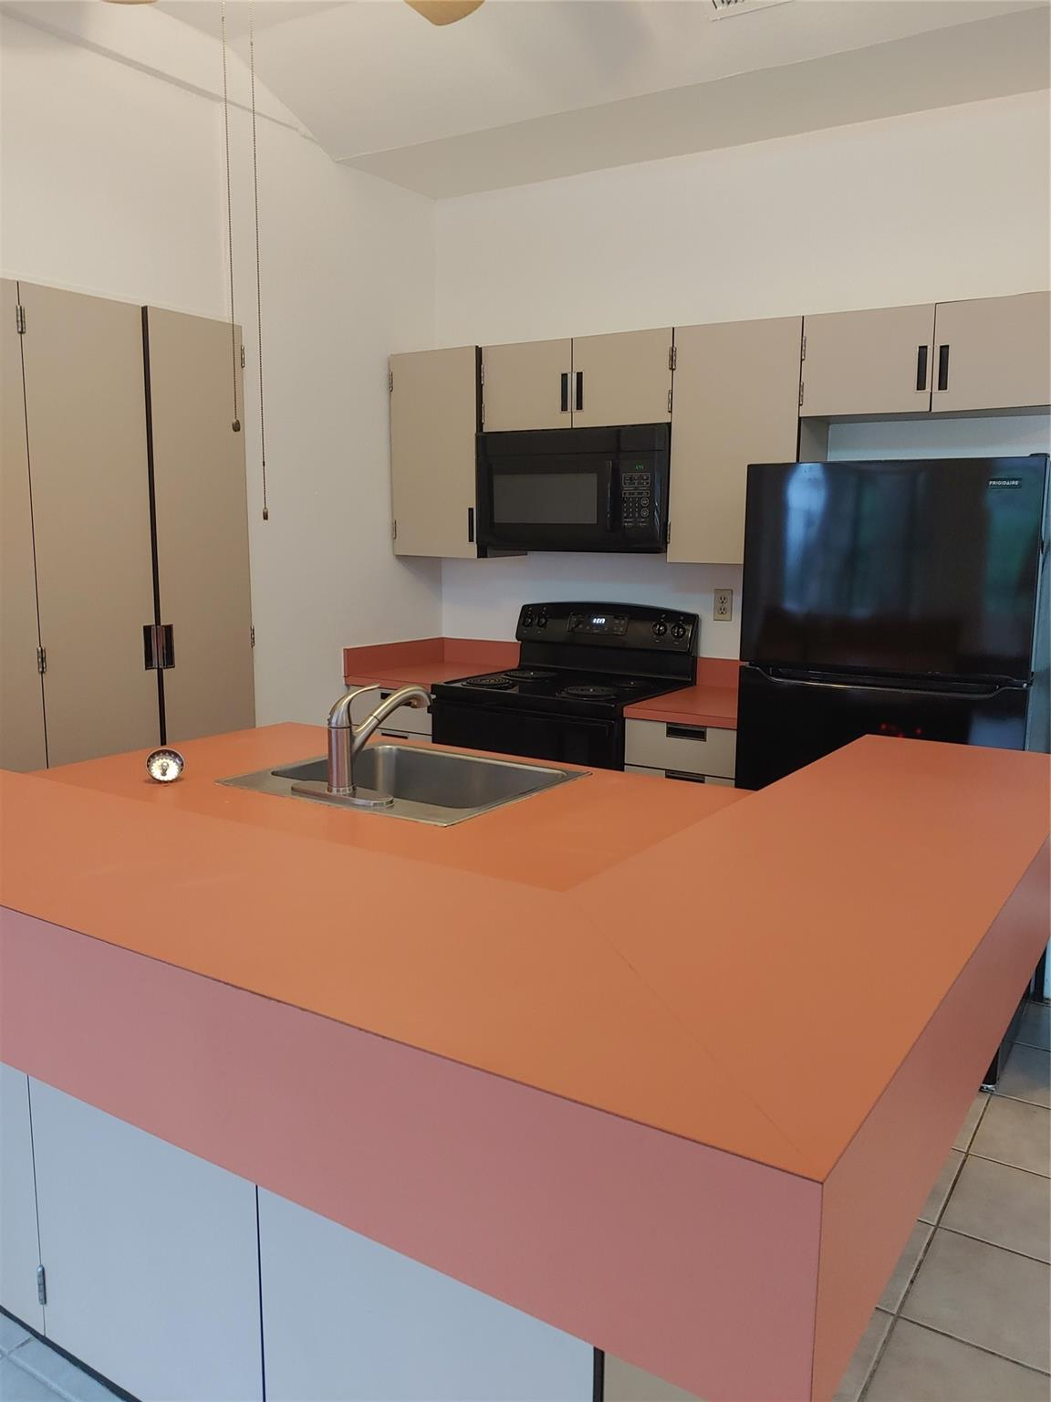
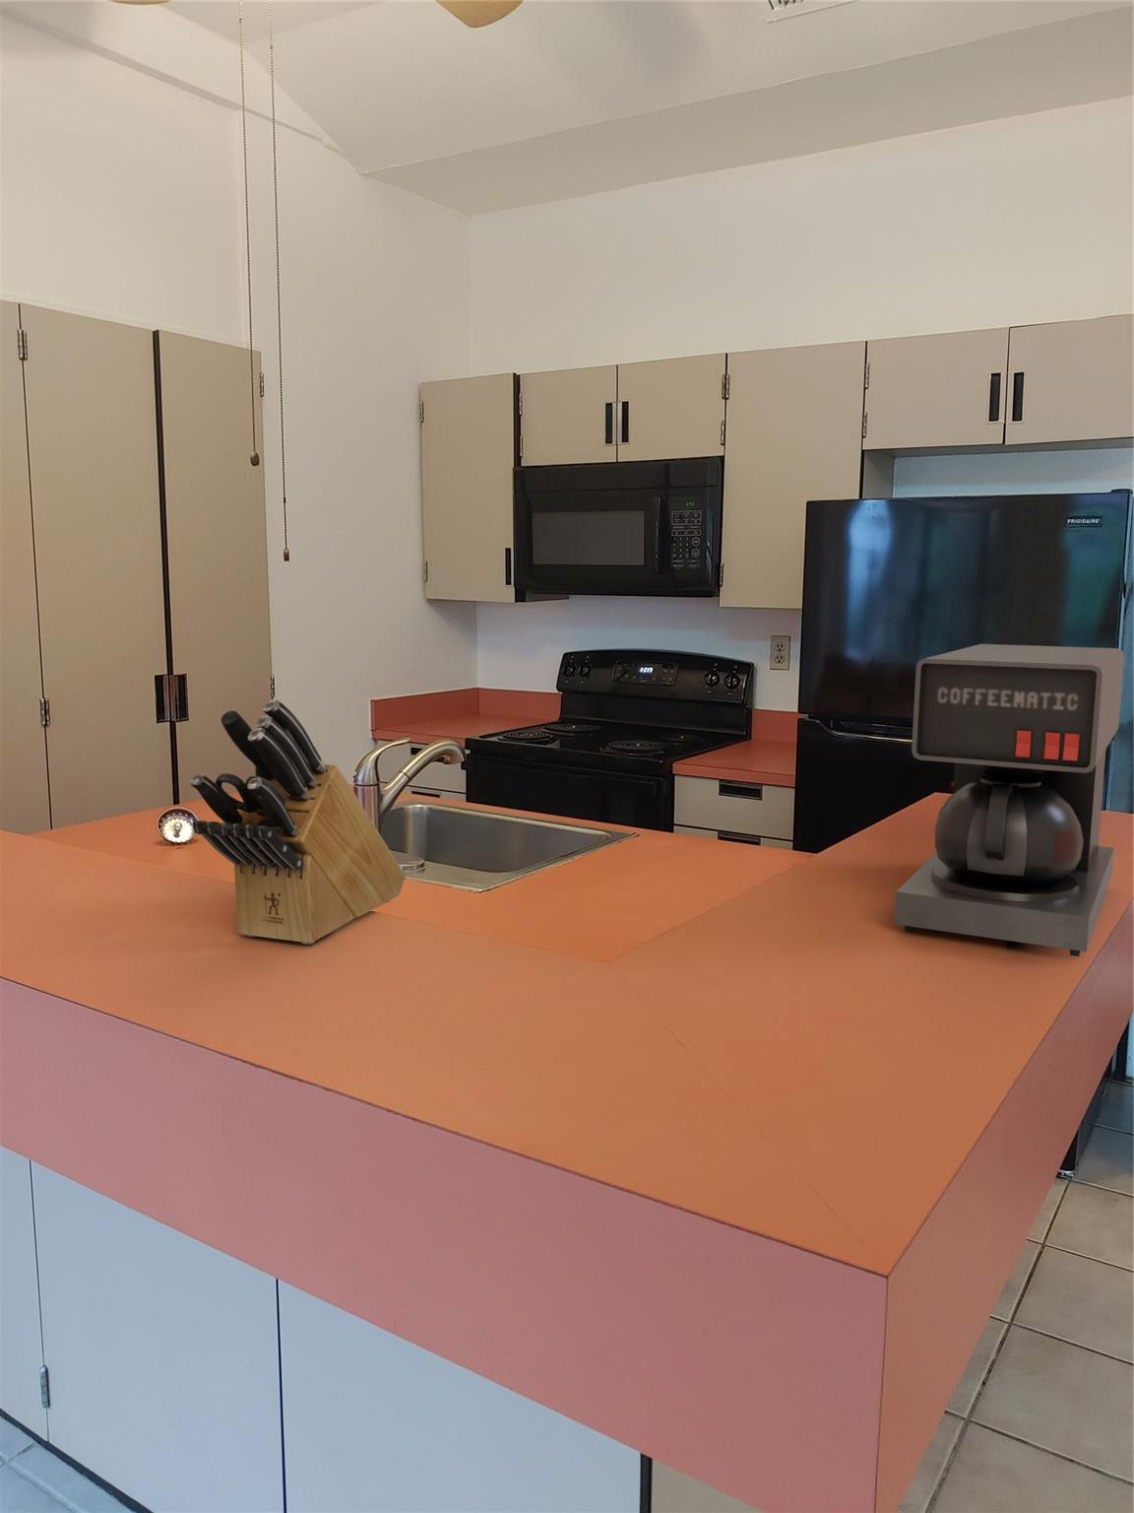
+ coffee maker (1020, 782)
+ knife block (305, 809)
